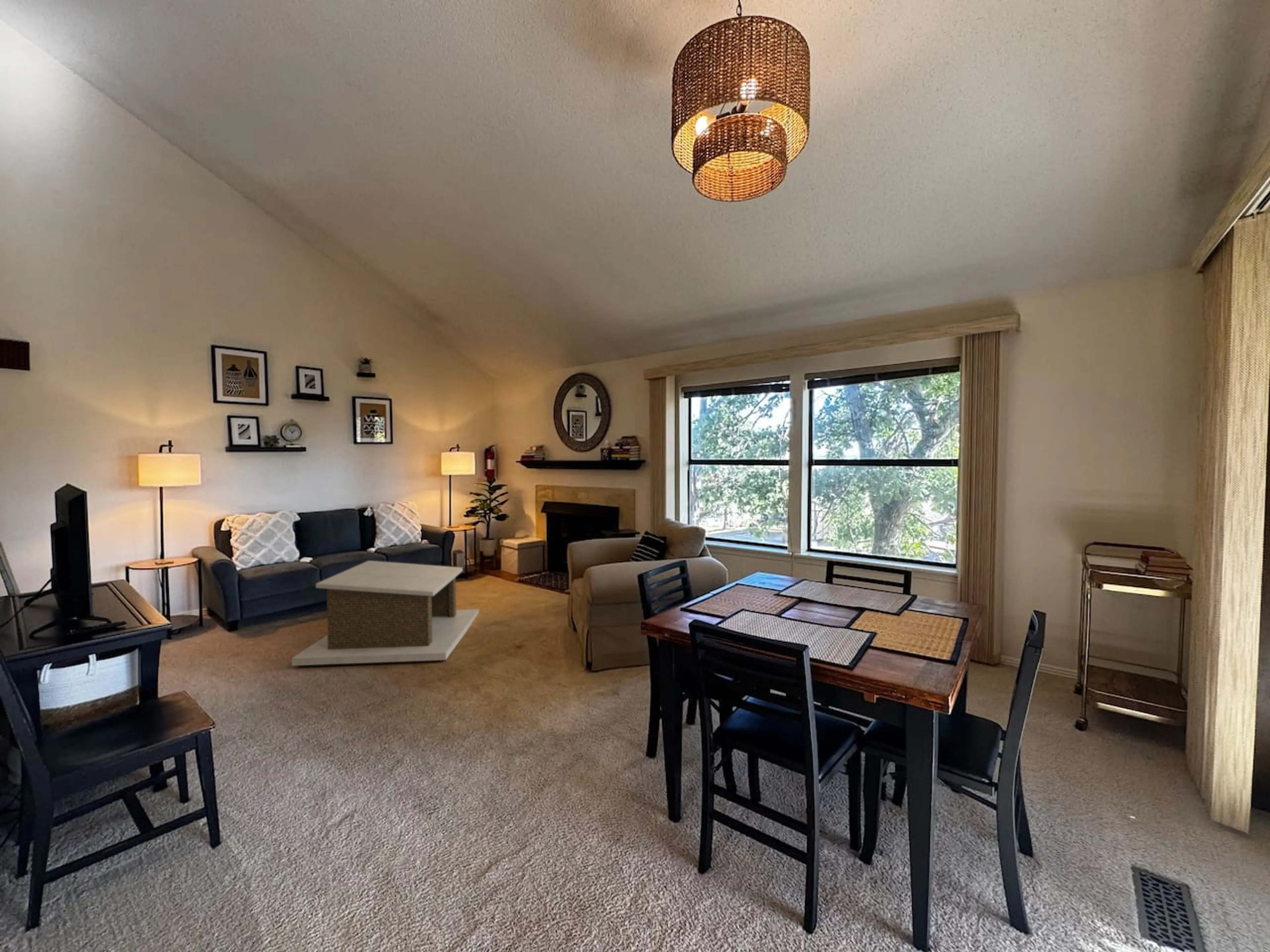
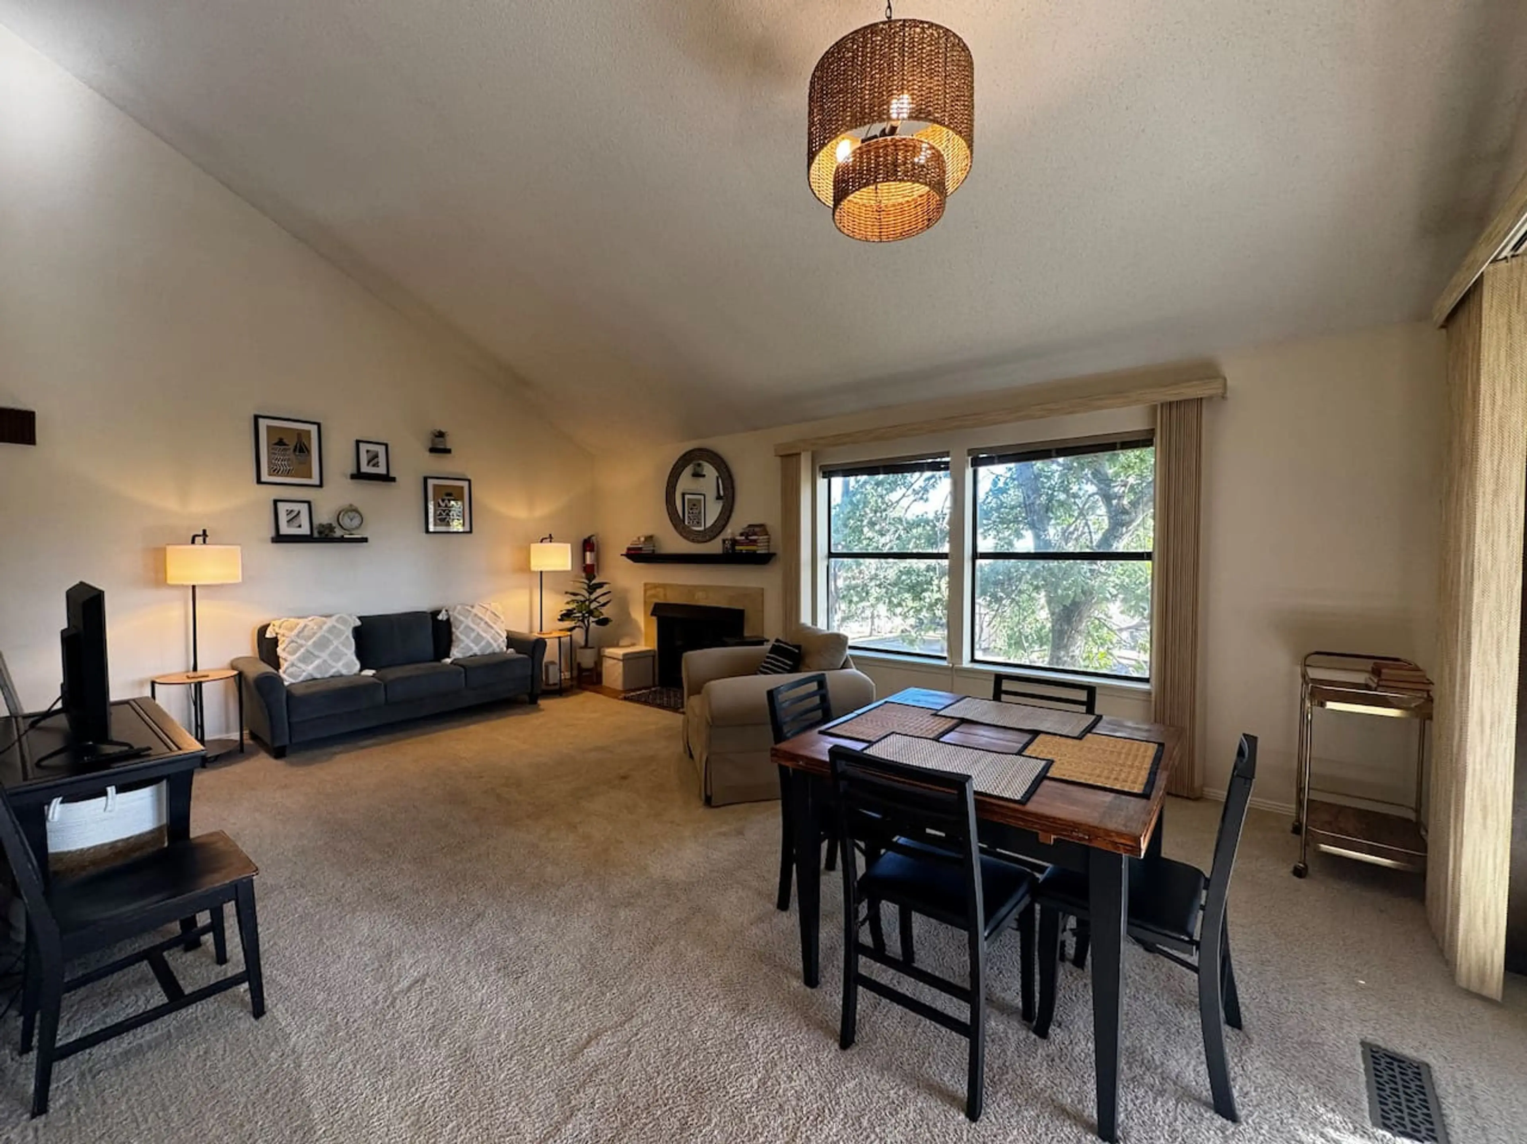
- coffee table (398, 603)
